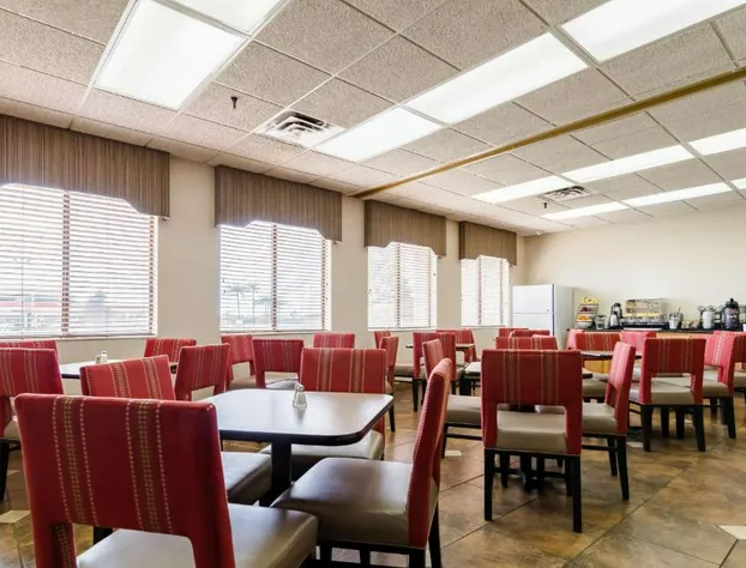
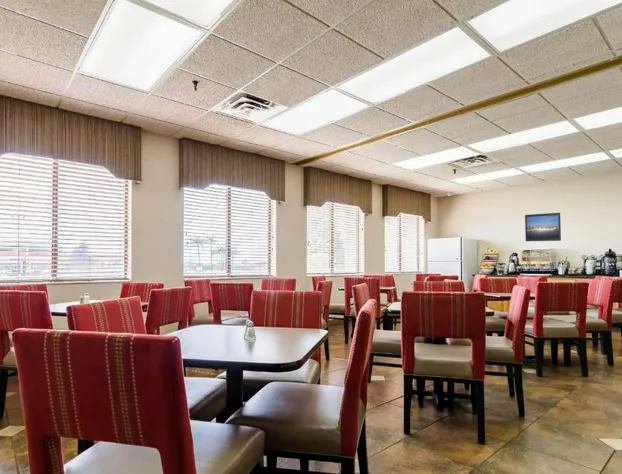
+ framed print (542, 227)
